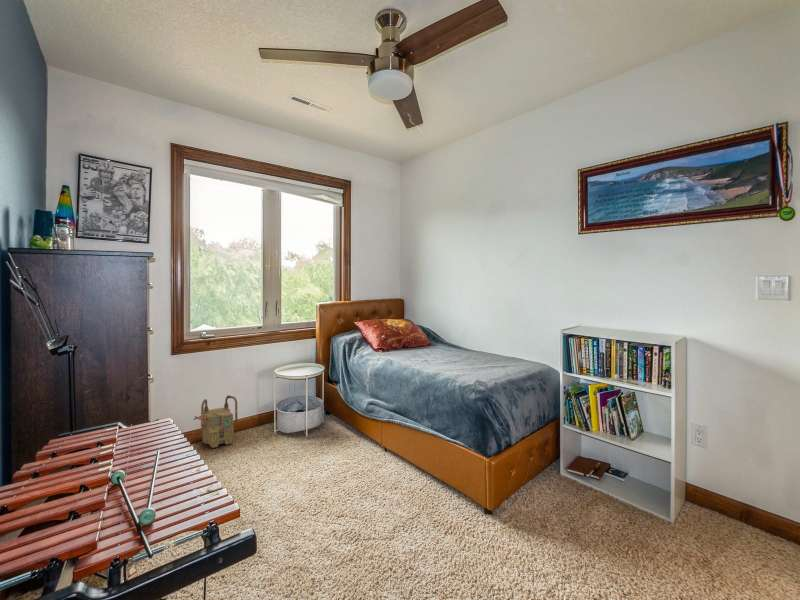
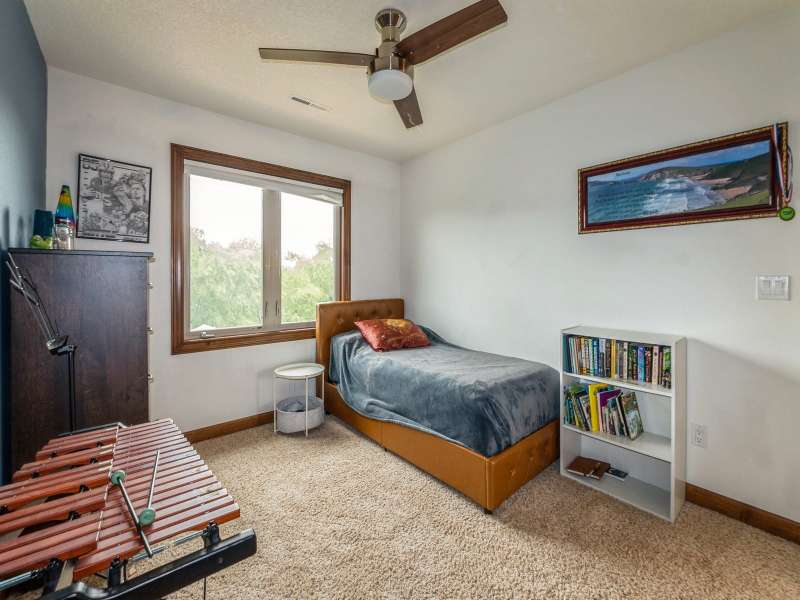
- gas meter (214, 420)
